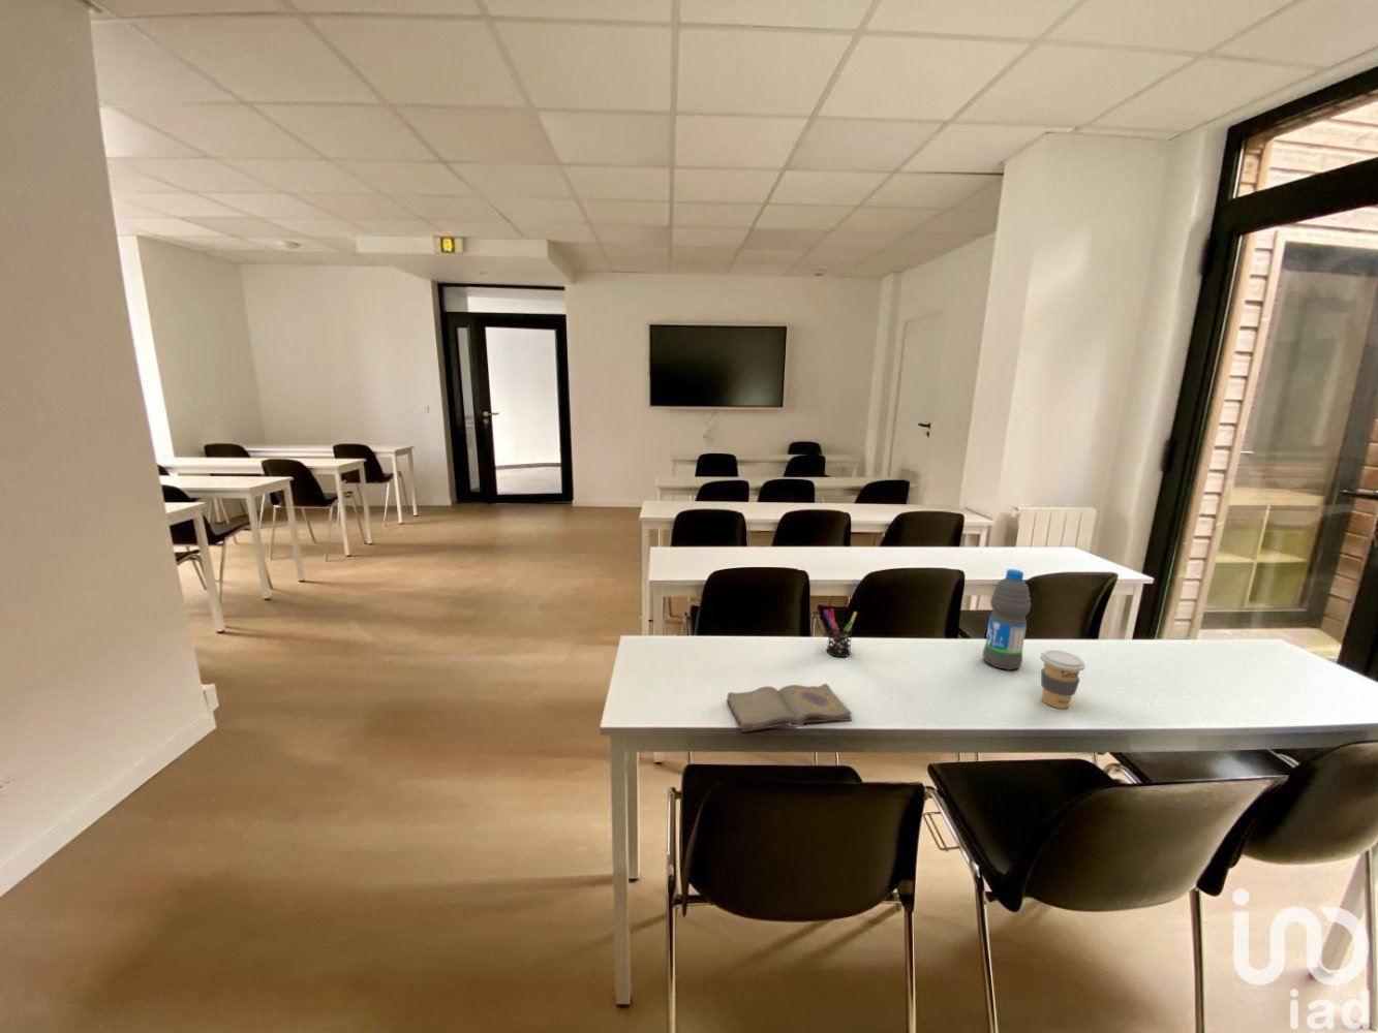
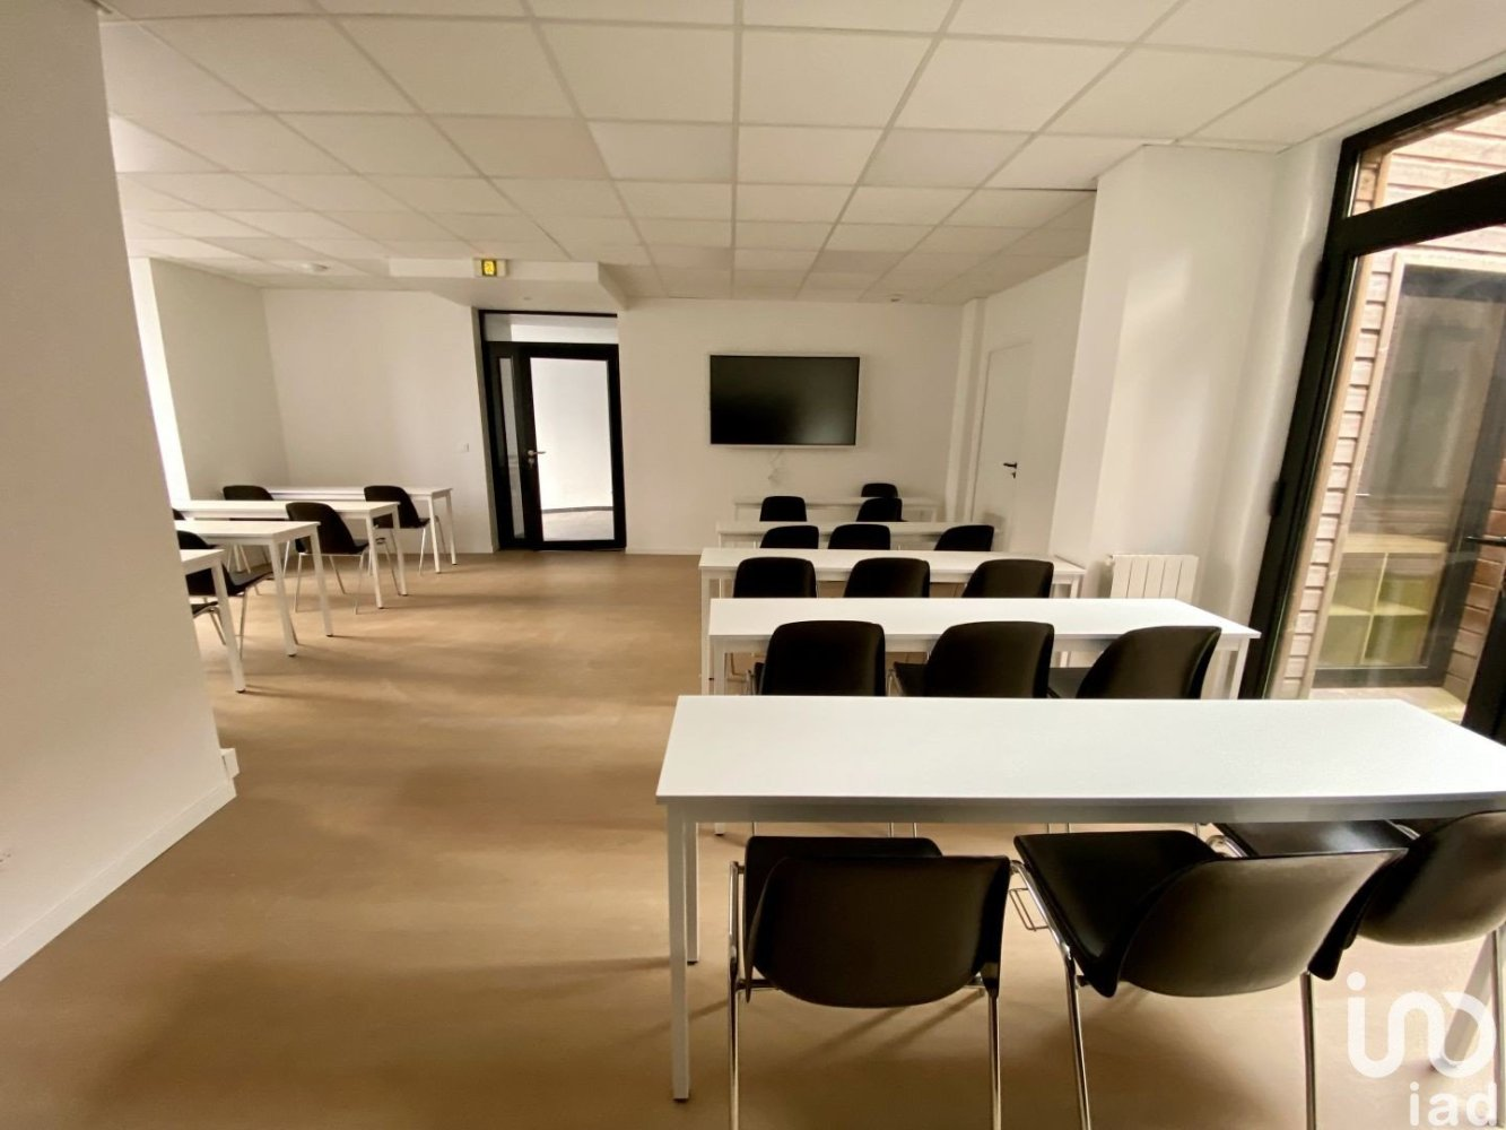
- water bottle (1008, 617)
- coffee cup (1059, 679)
- pen holder (840, 632)
- diary (786, 704)
